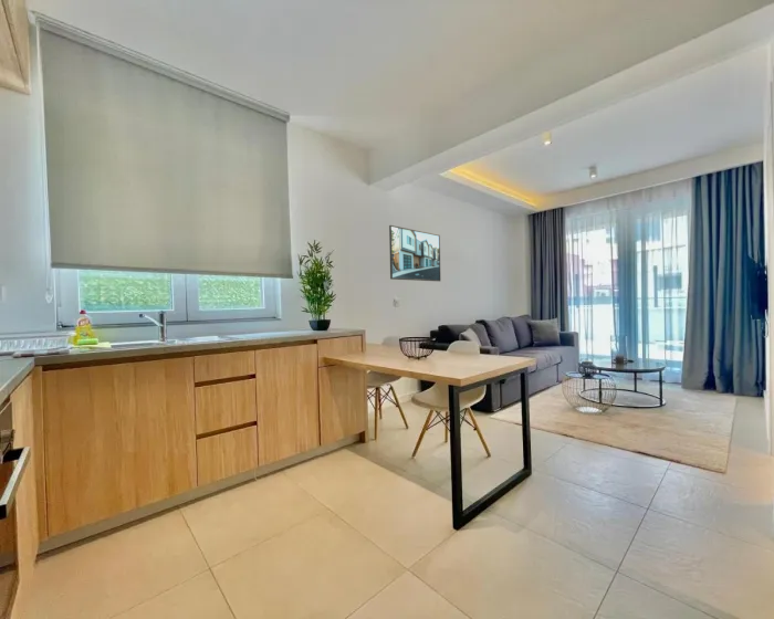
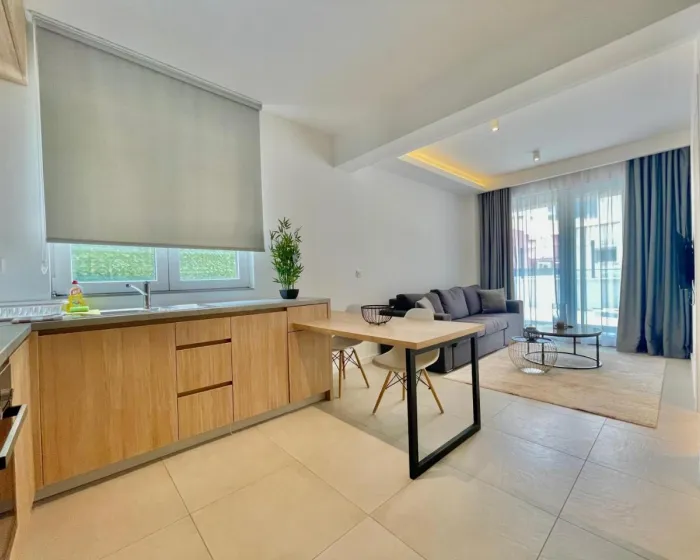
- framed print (417, 255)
